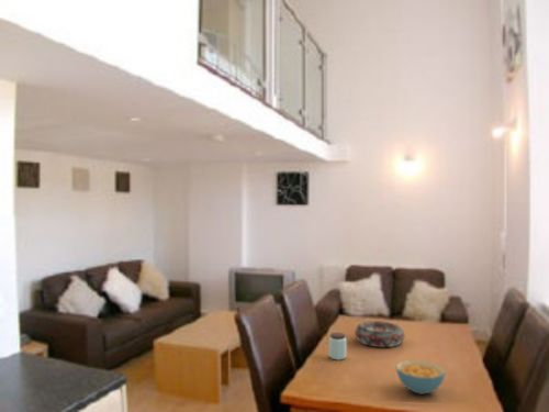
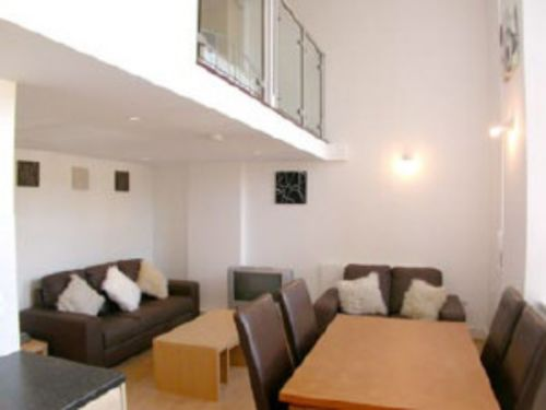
- cereal bowl (419, 379)
- decorative bowl (379, 334)
- peanut butter (337, 345)
